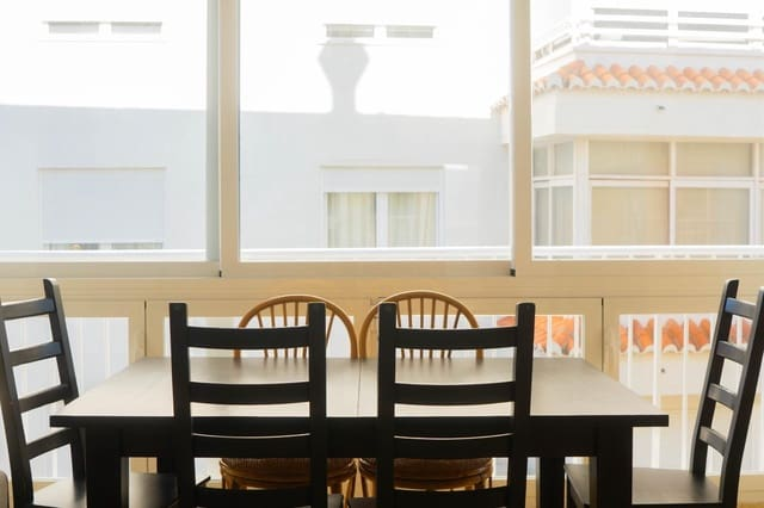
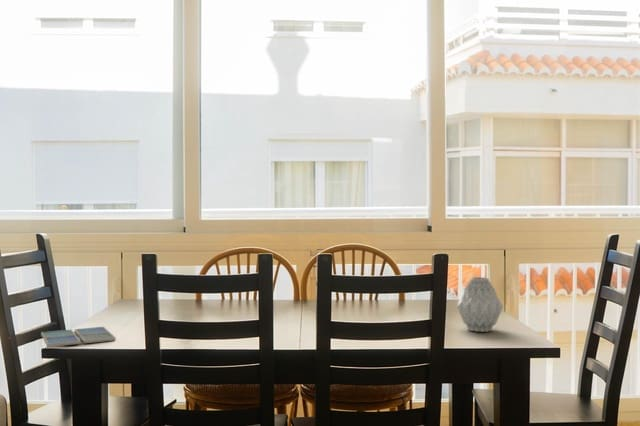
+ vase (479, 303)
+ drink coaster (76, 336)
